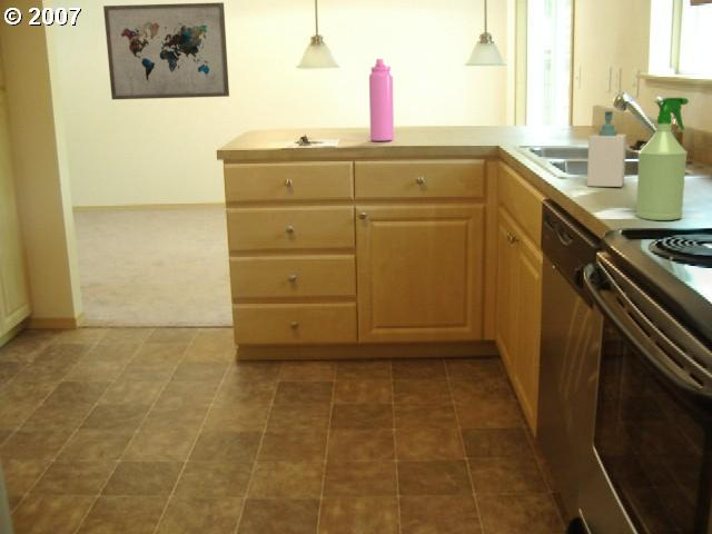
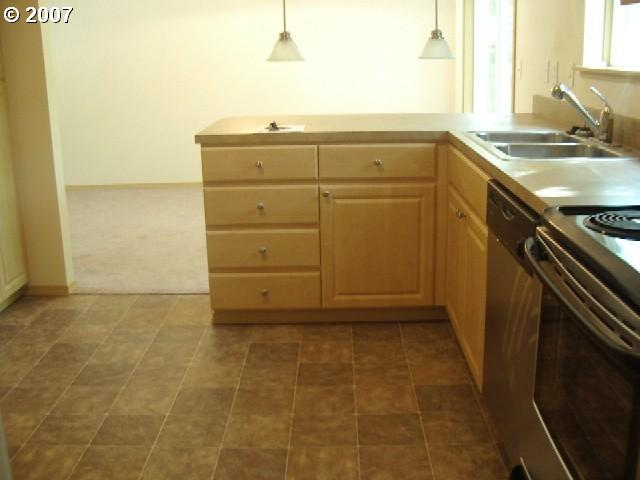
- spray bottle (662, 158)
- wall art (167, 51)
- water bottle (380, 99)
- soap bottle (606, 148)
